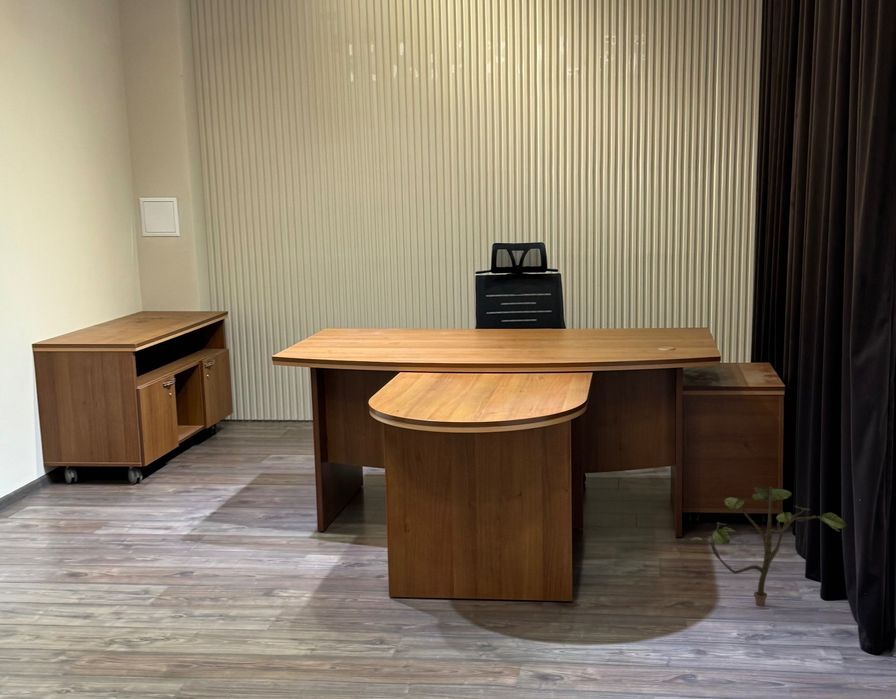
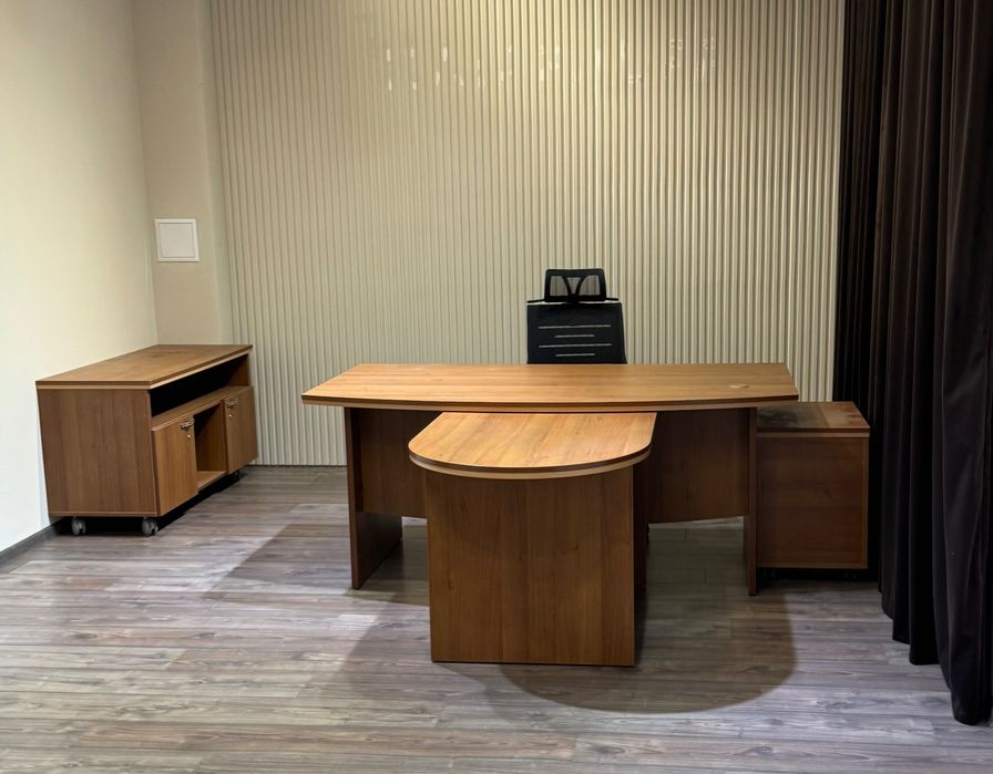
- potted plant (764, 557)
